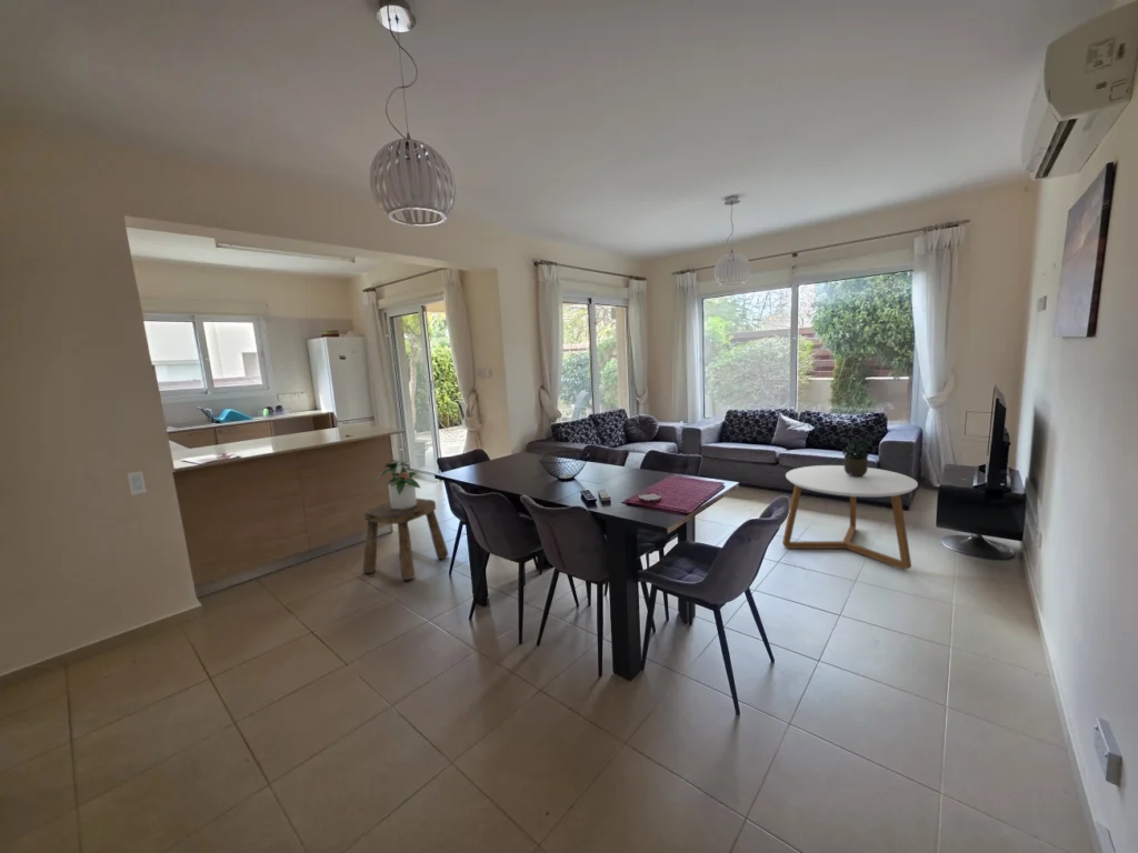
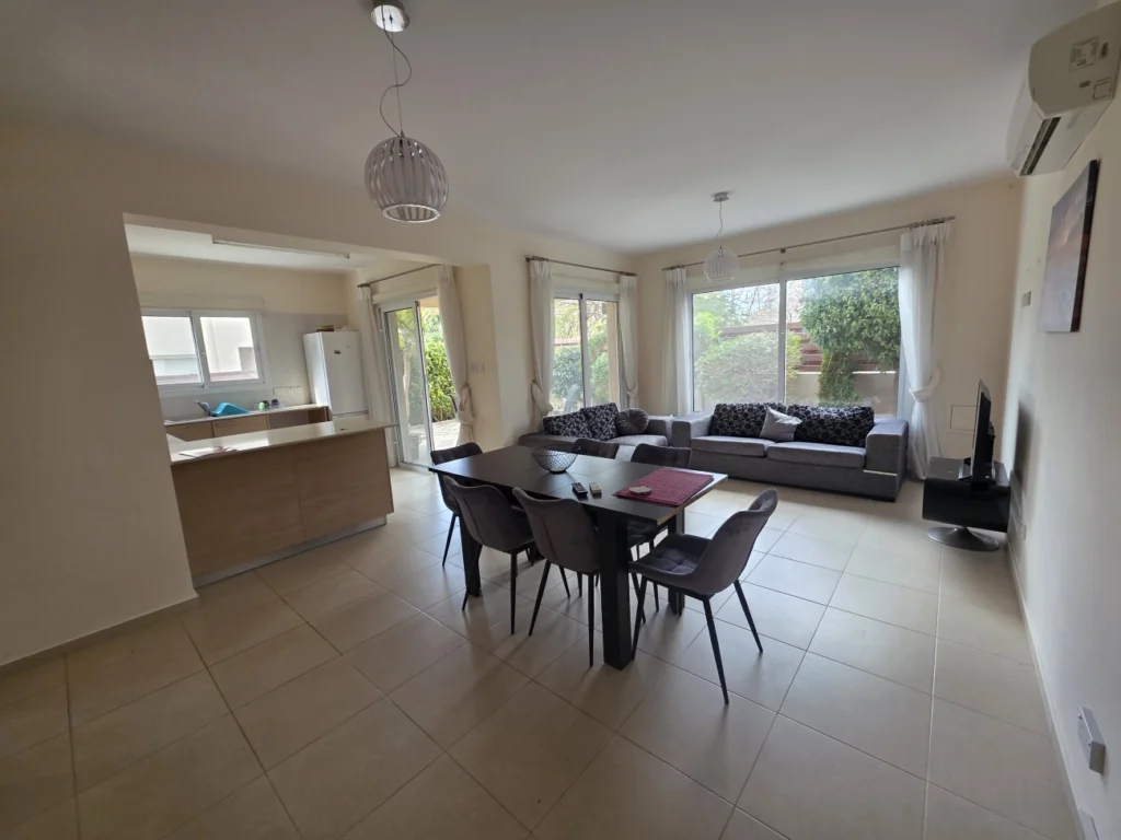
- light switch (137, 483)
- coffee table (850, 512)
- stool (403, 535)
- potted plant (398, 482)
- potted plant (858, 451)
